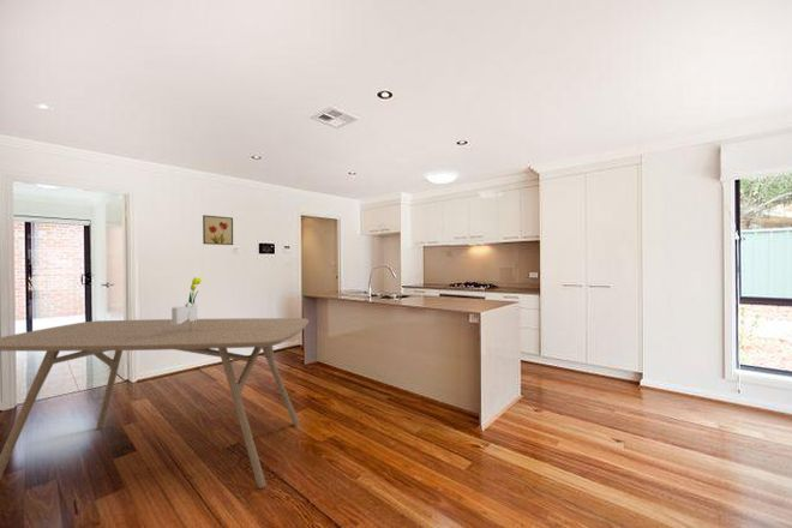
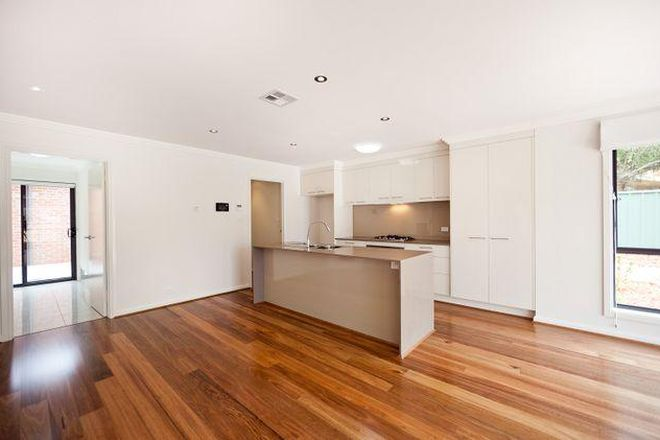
- dining table (160, 349)
- bouquet (187, 304)
- wall art (217, 230)
